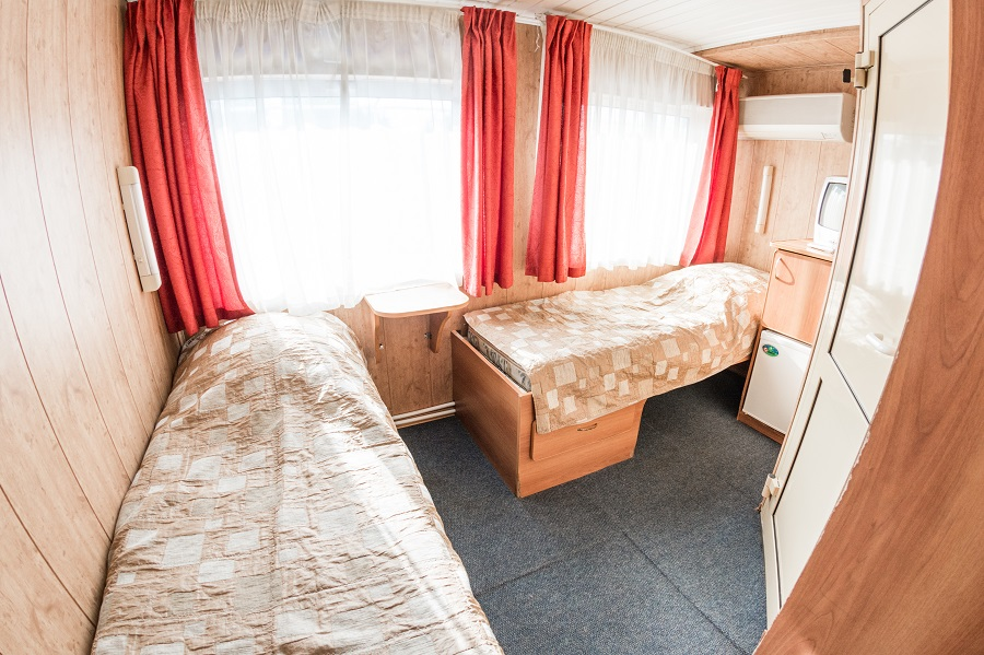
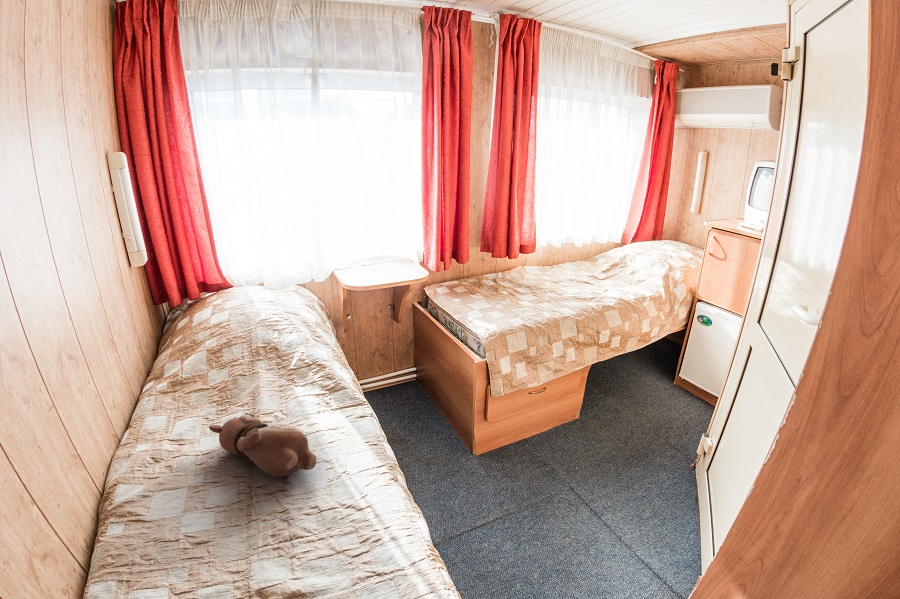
+ teddy bear (263, 438)
